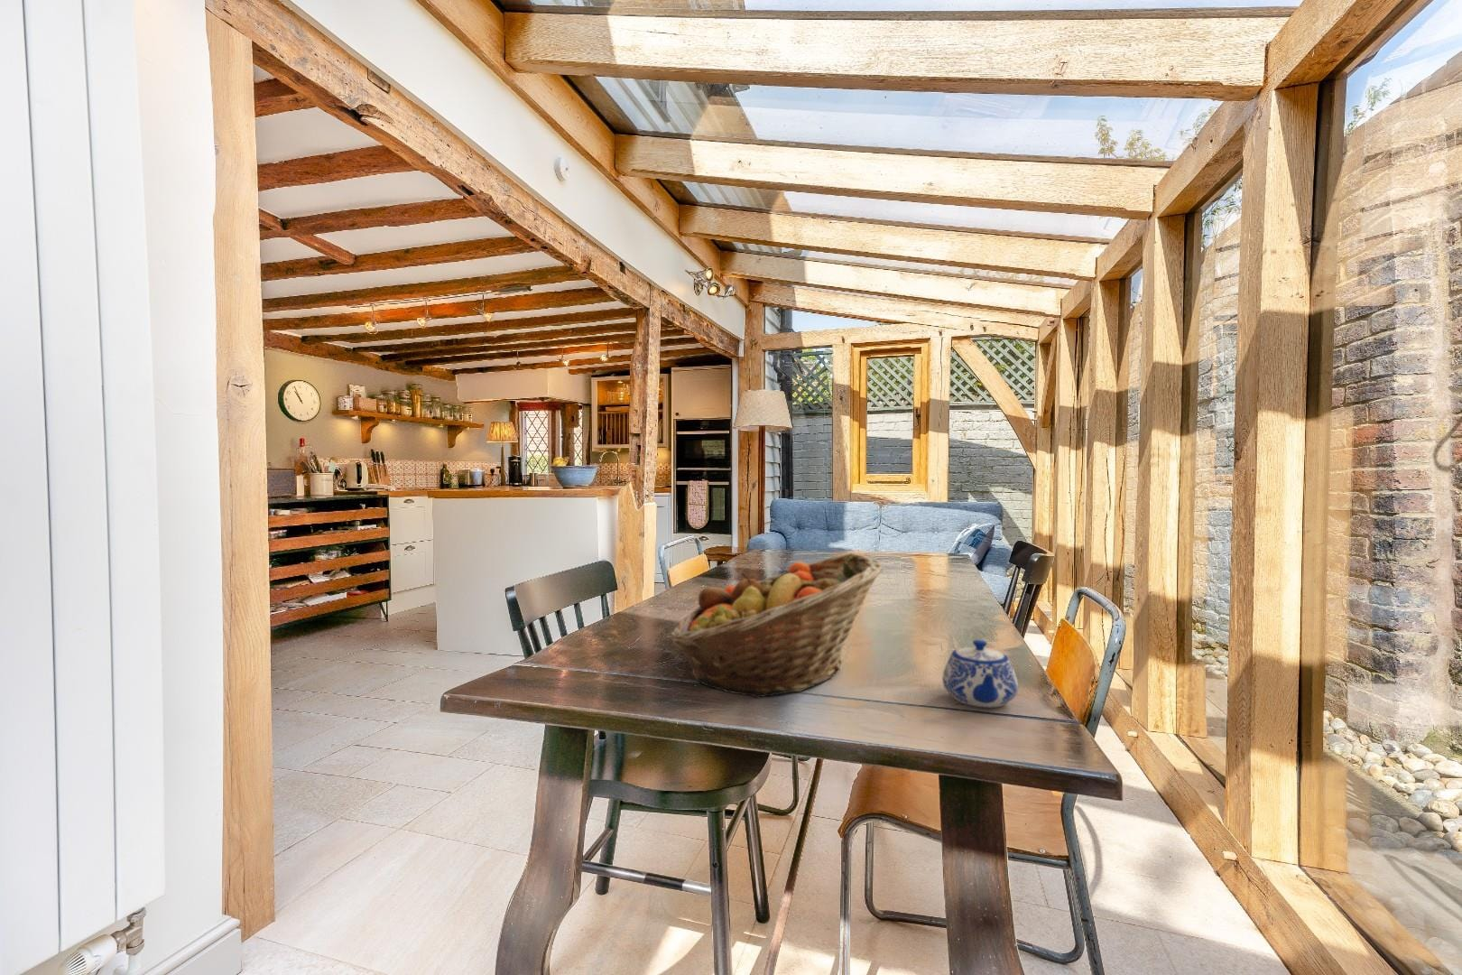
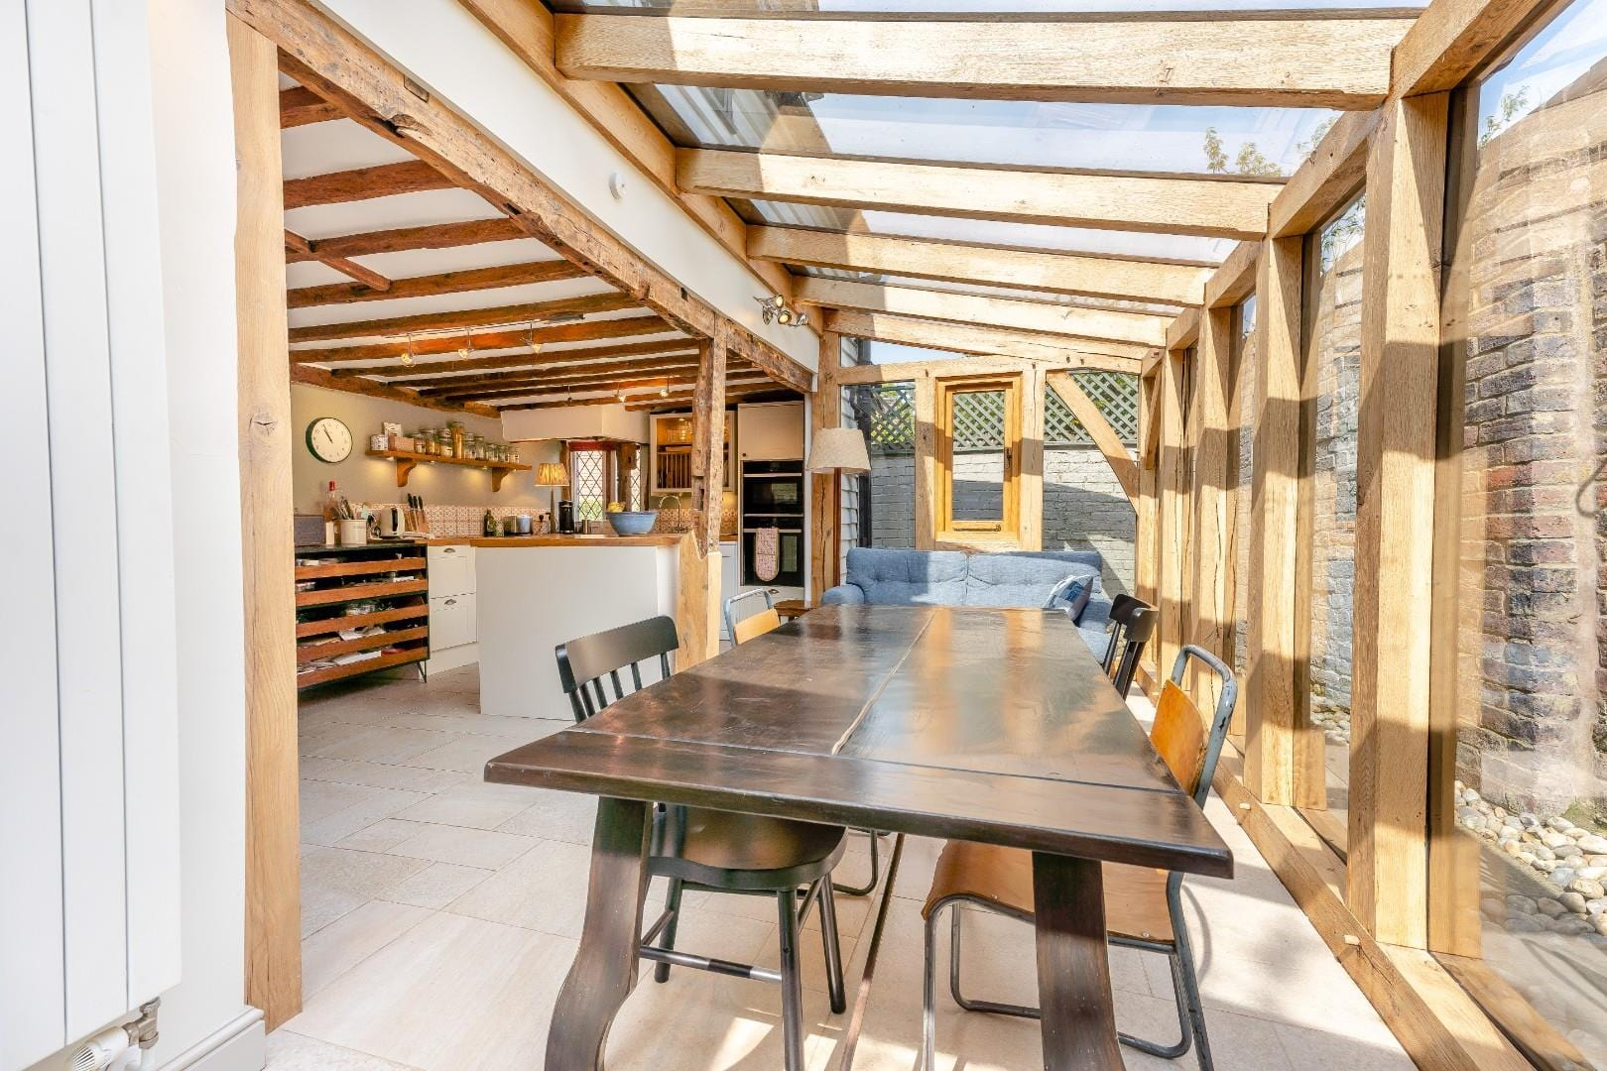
- fruit basket (777, 613)
- teapot (980, 671)
